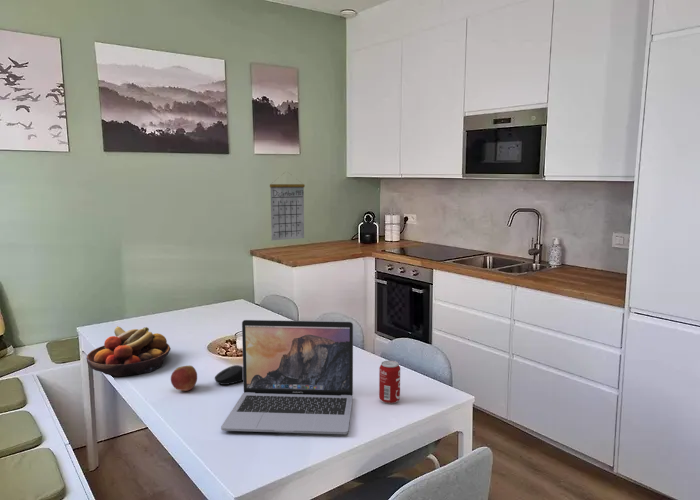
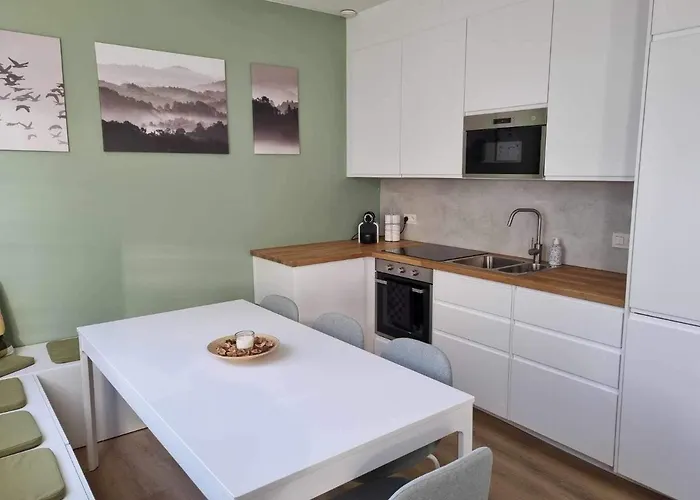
- computer mouse (232, 374)
- beverage can (389, 381)
- fruit bowl (128, 348)
- laptop (290, 373)
- apple (185, 377)
- calendar (287, 205)
